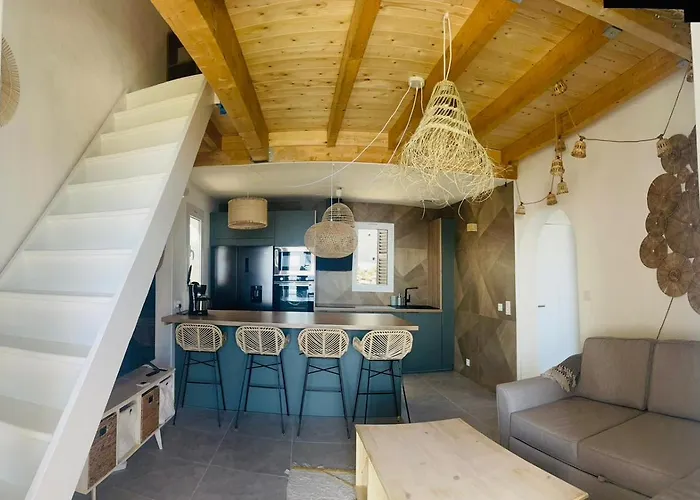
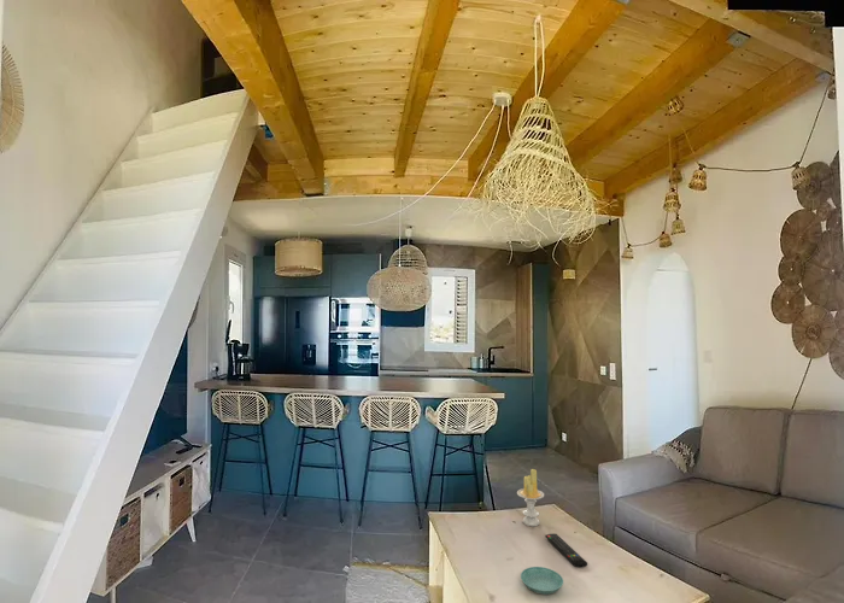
+ remote control (564, 549)
+ saucer (541, 581)
+ candle (531, 494)
